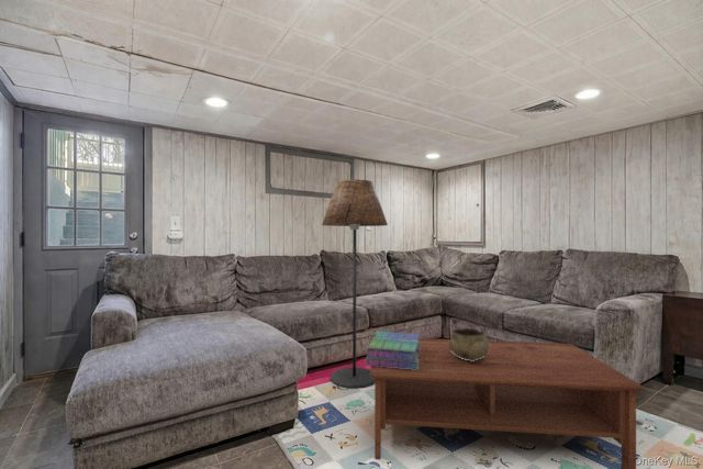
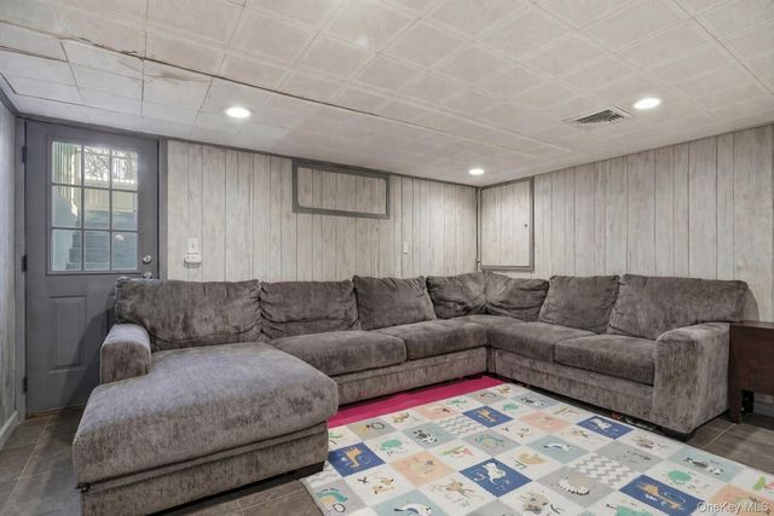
- coffee table (483, 394)
- floor lamp (354, 280)
- stack of books (394, 347)
- decorative bowl (468, 344)
